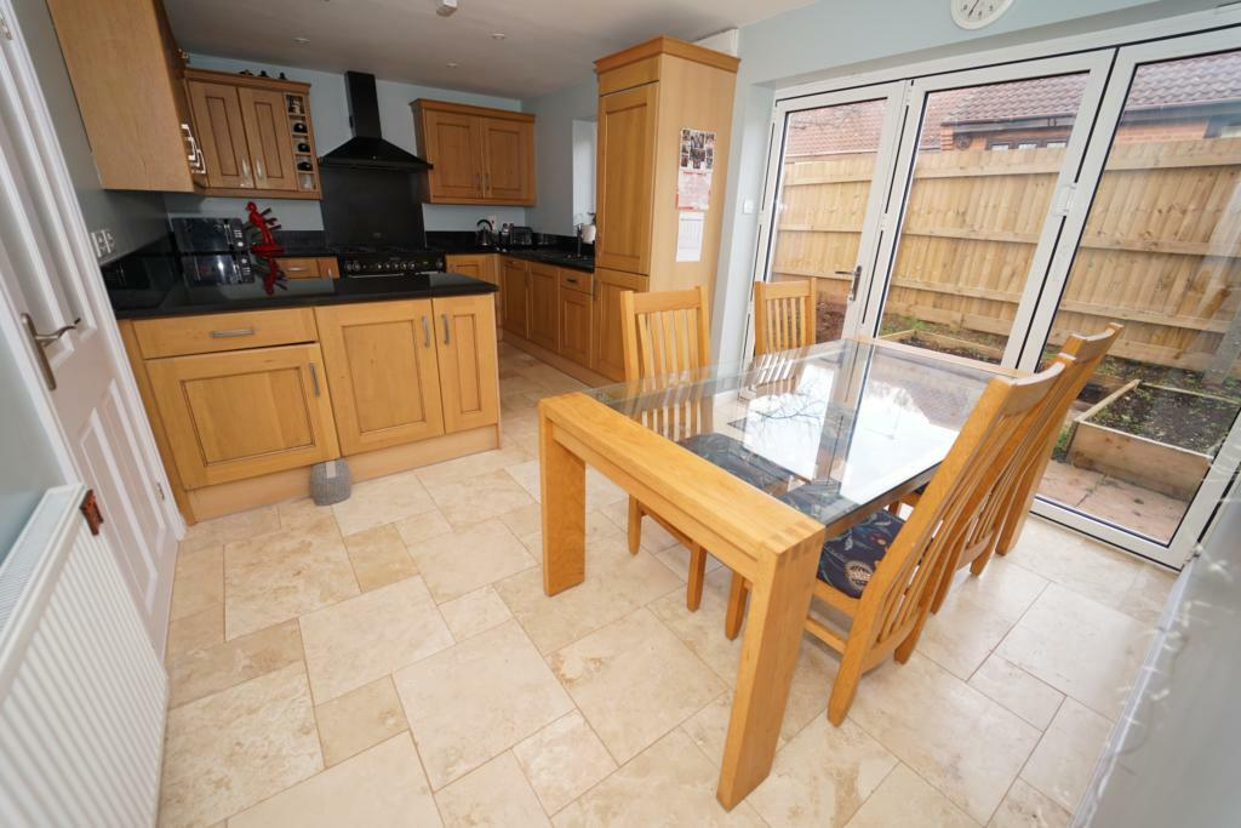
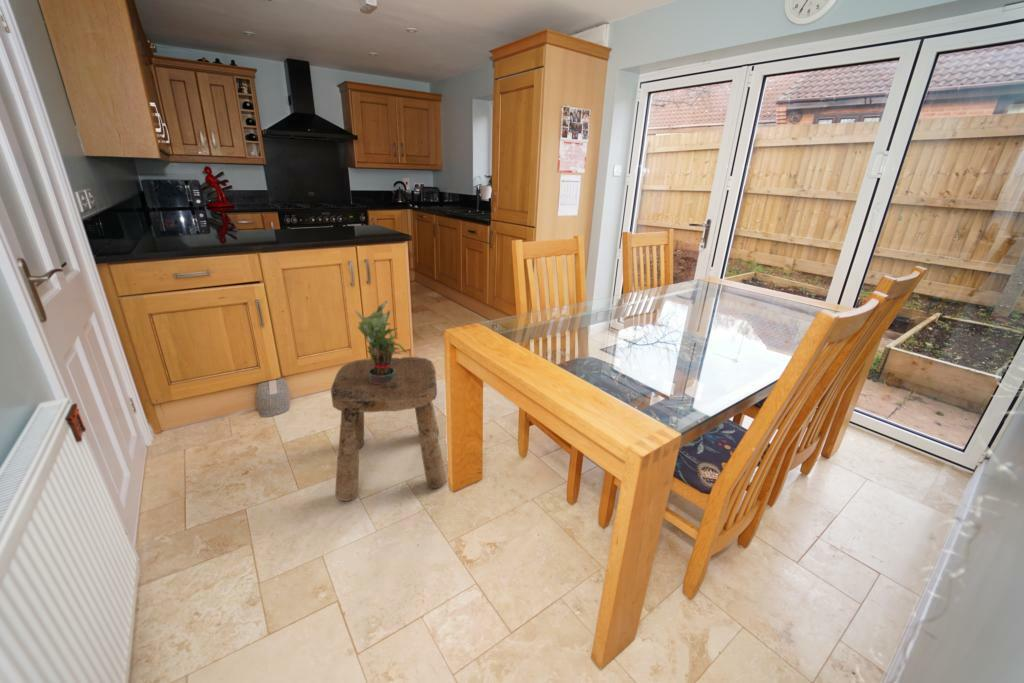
+ stool (390, 410)
+ potted plant (382, 342)
